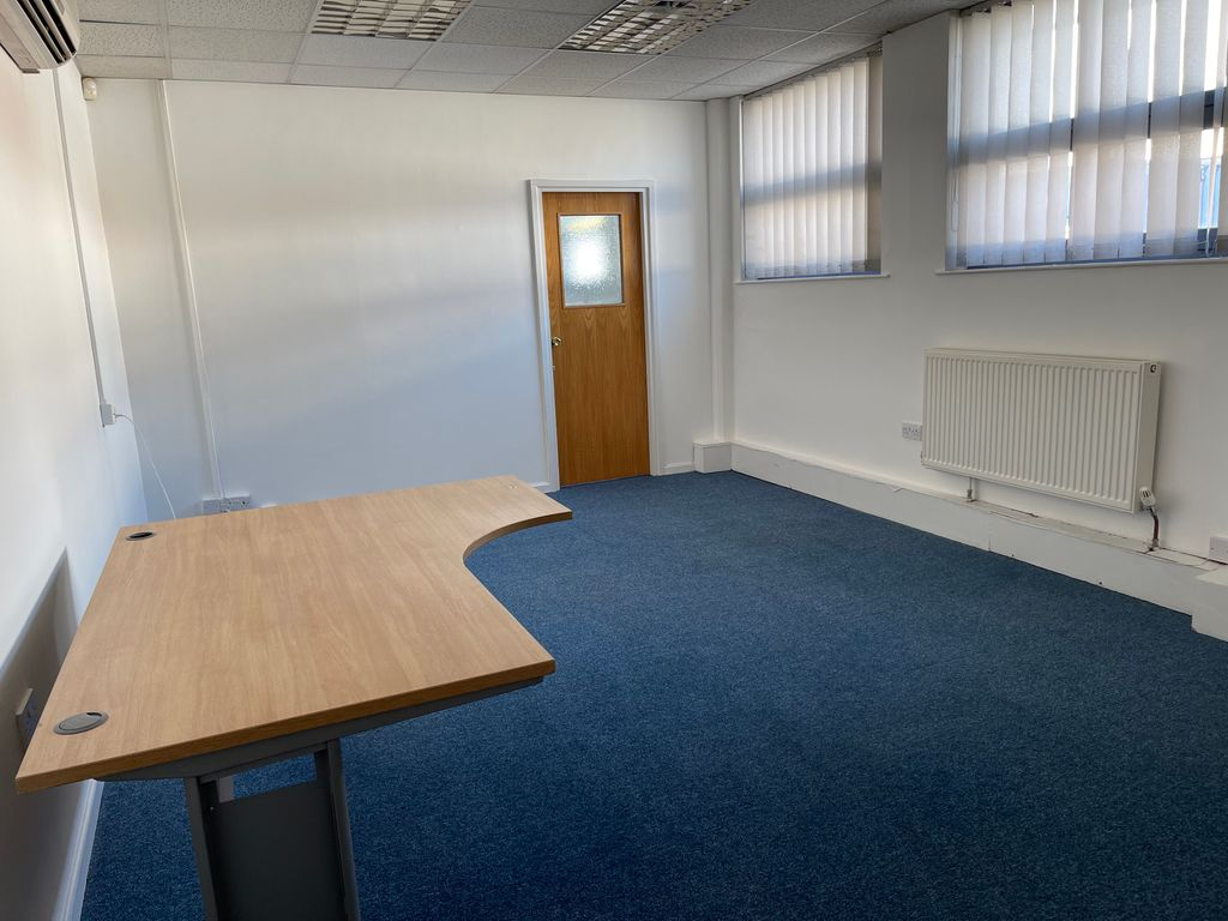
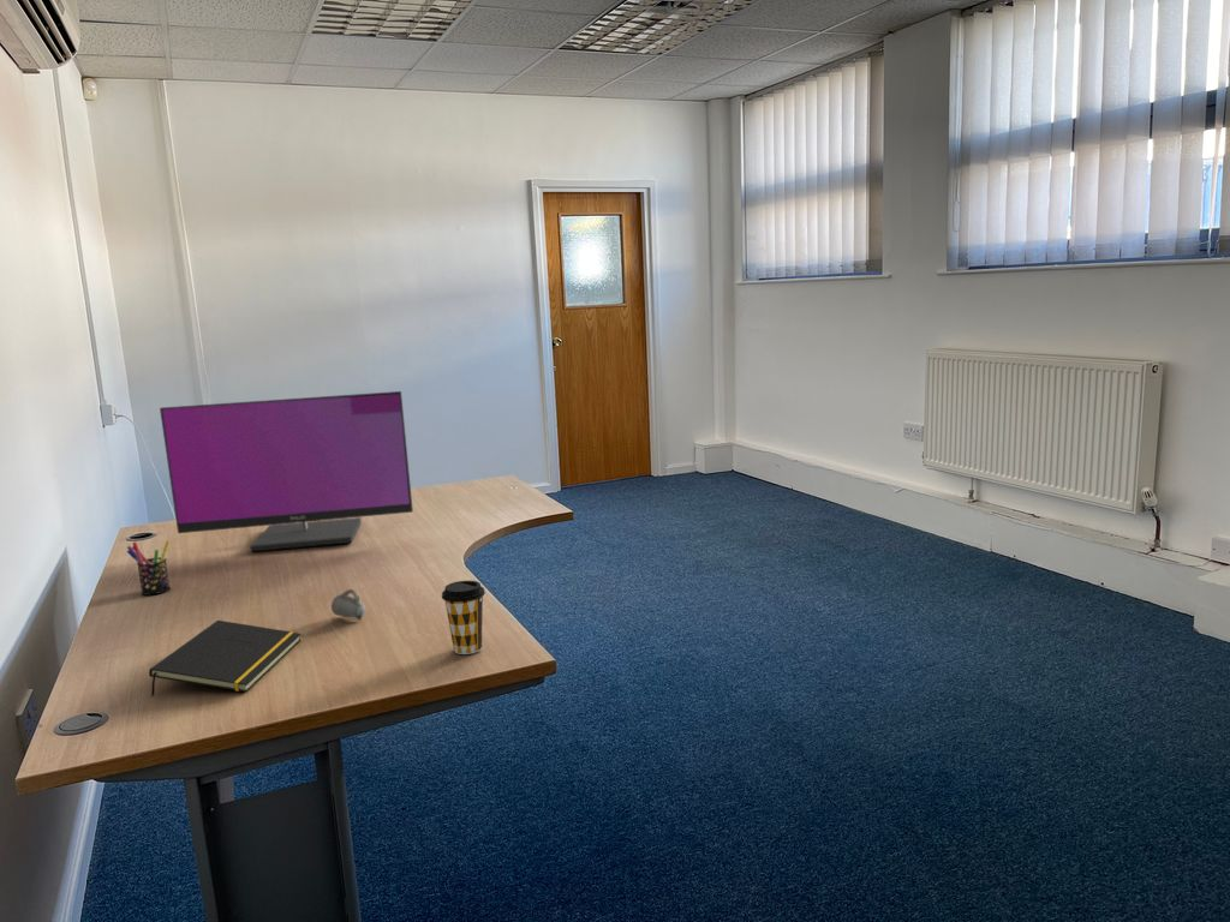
+ coffee cup (465, 617)
+ computer mouse (348, 603)
+ pen holder (151, 565)
+ notepad (231, 653)
+ computer monitor (297, 467)
